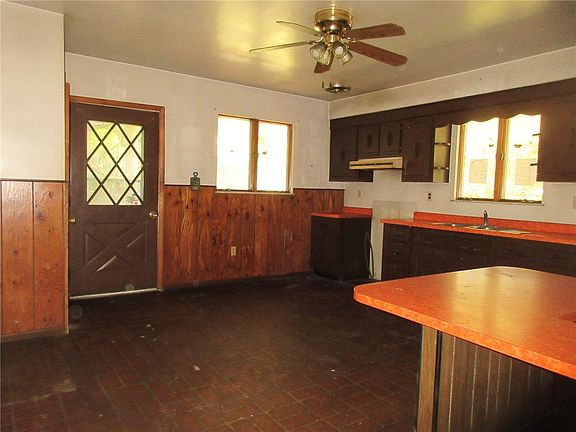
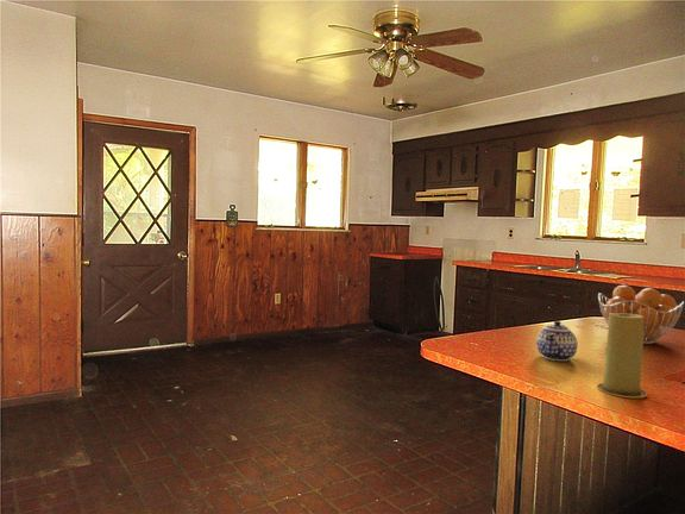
+ fruit basket (637, 313)
+ teapot (557, 339)
+ candle (623, 352)
